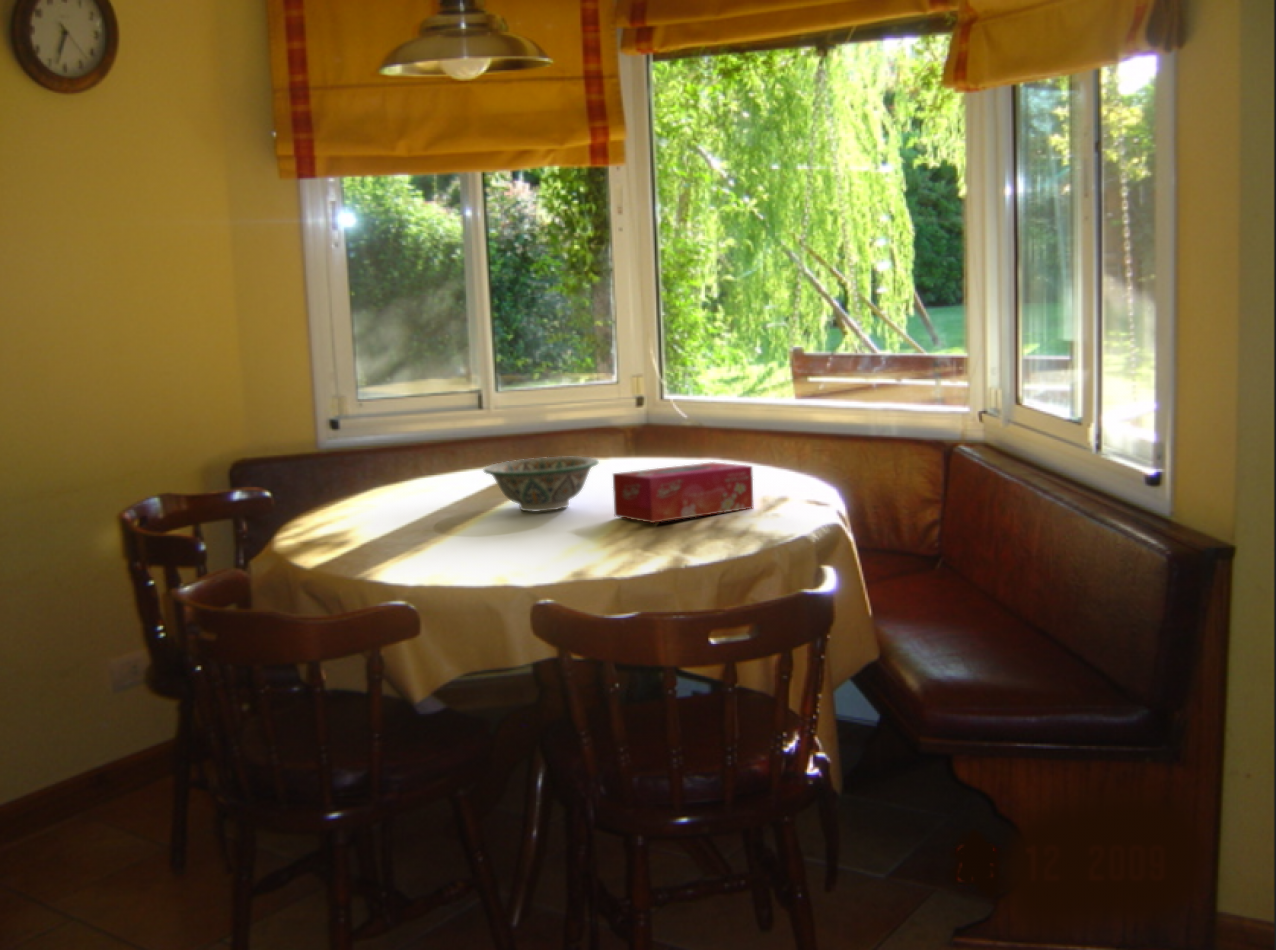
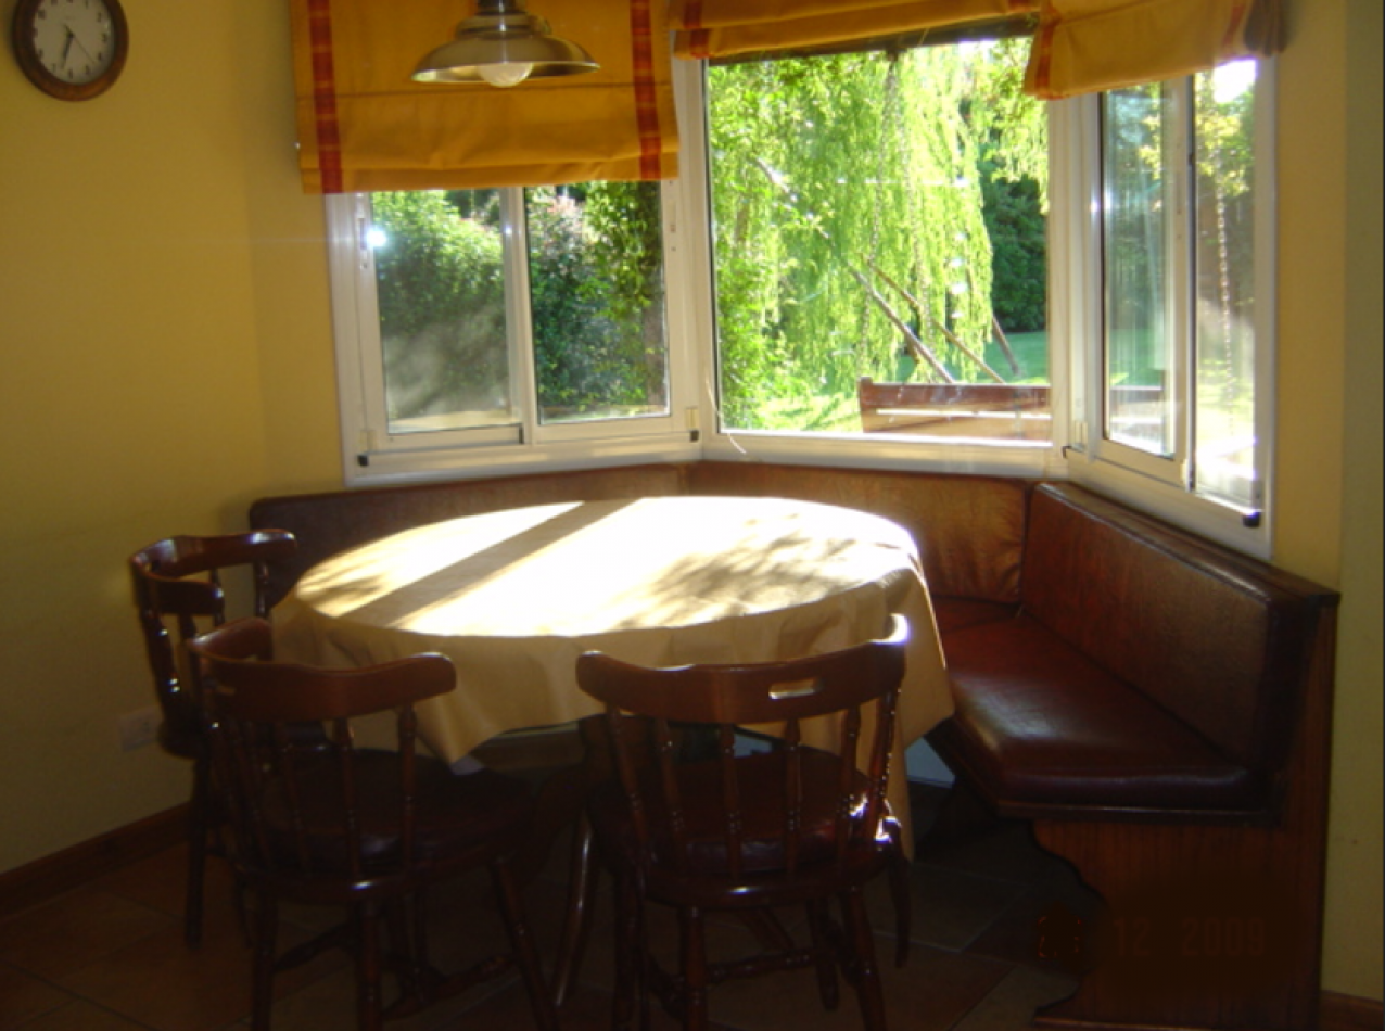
- decorative bowl (542, 485)
- tissue box (683, 491)
